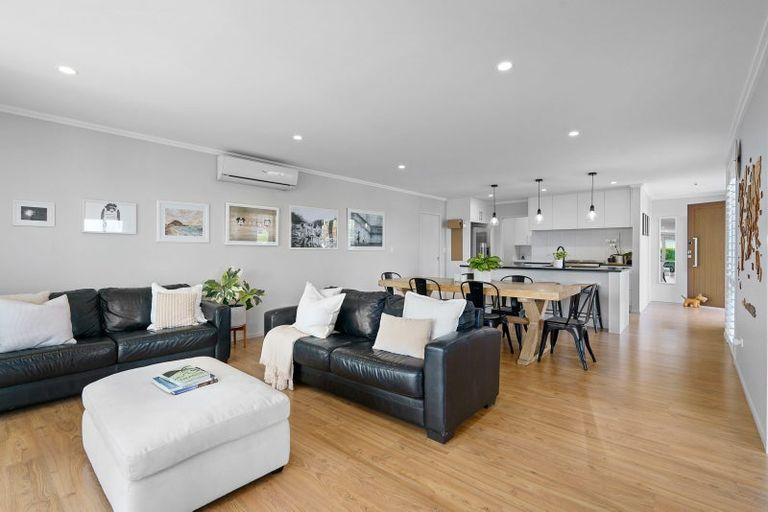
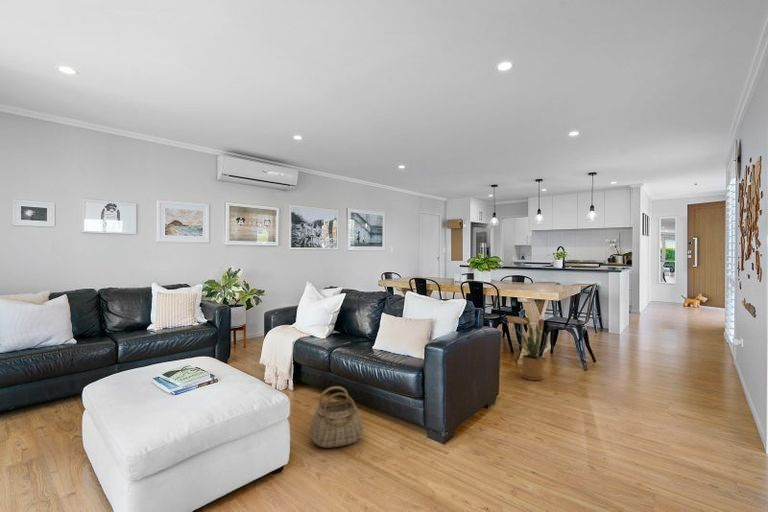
+ house plant (528, 350)
+ basket (336, 414)
